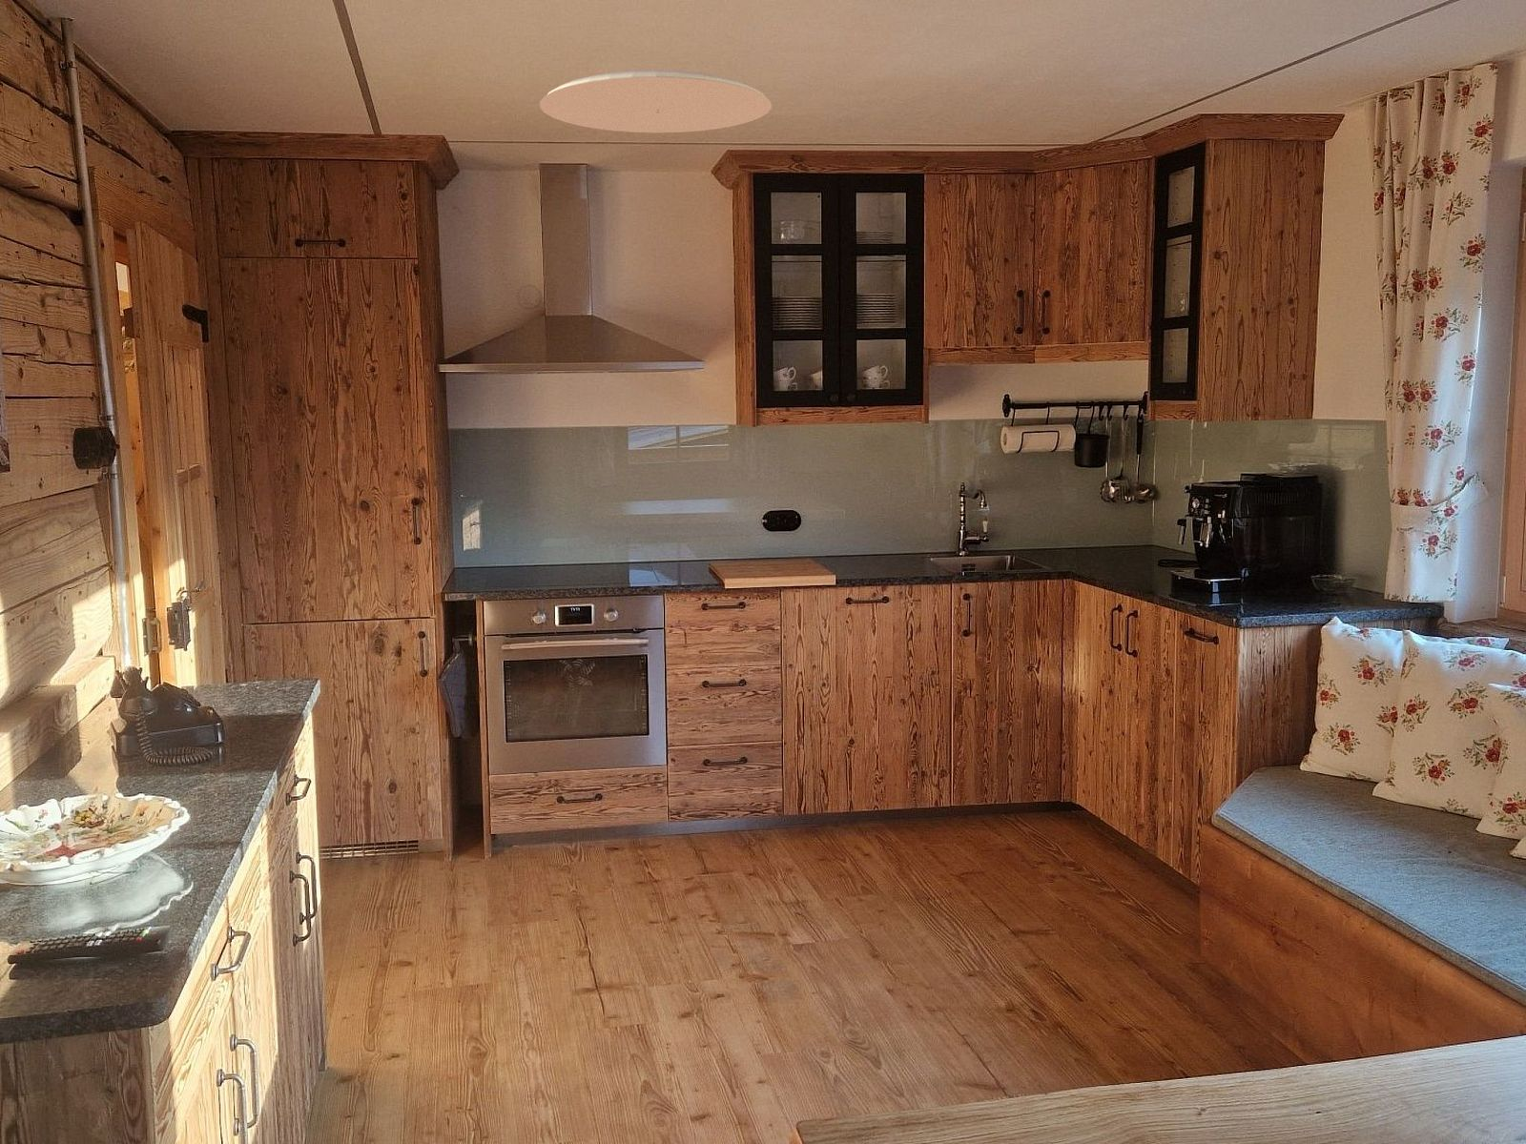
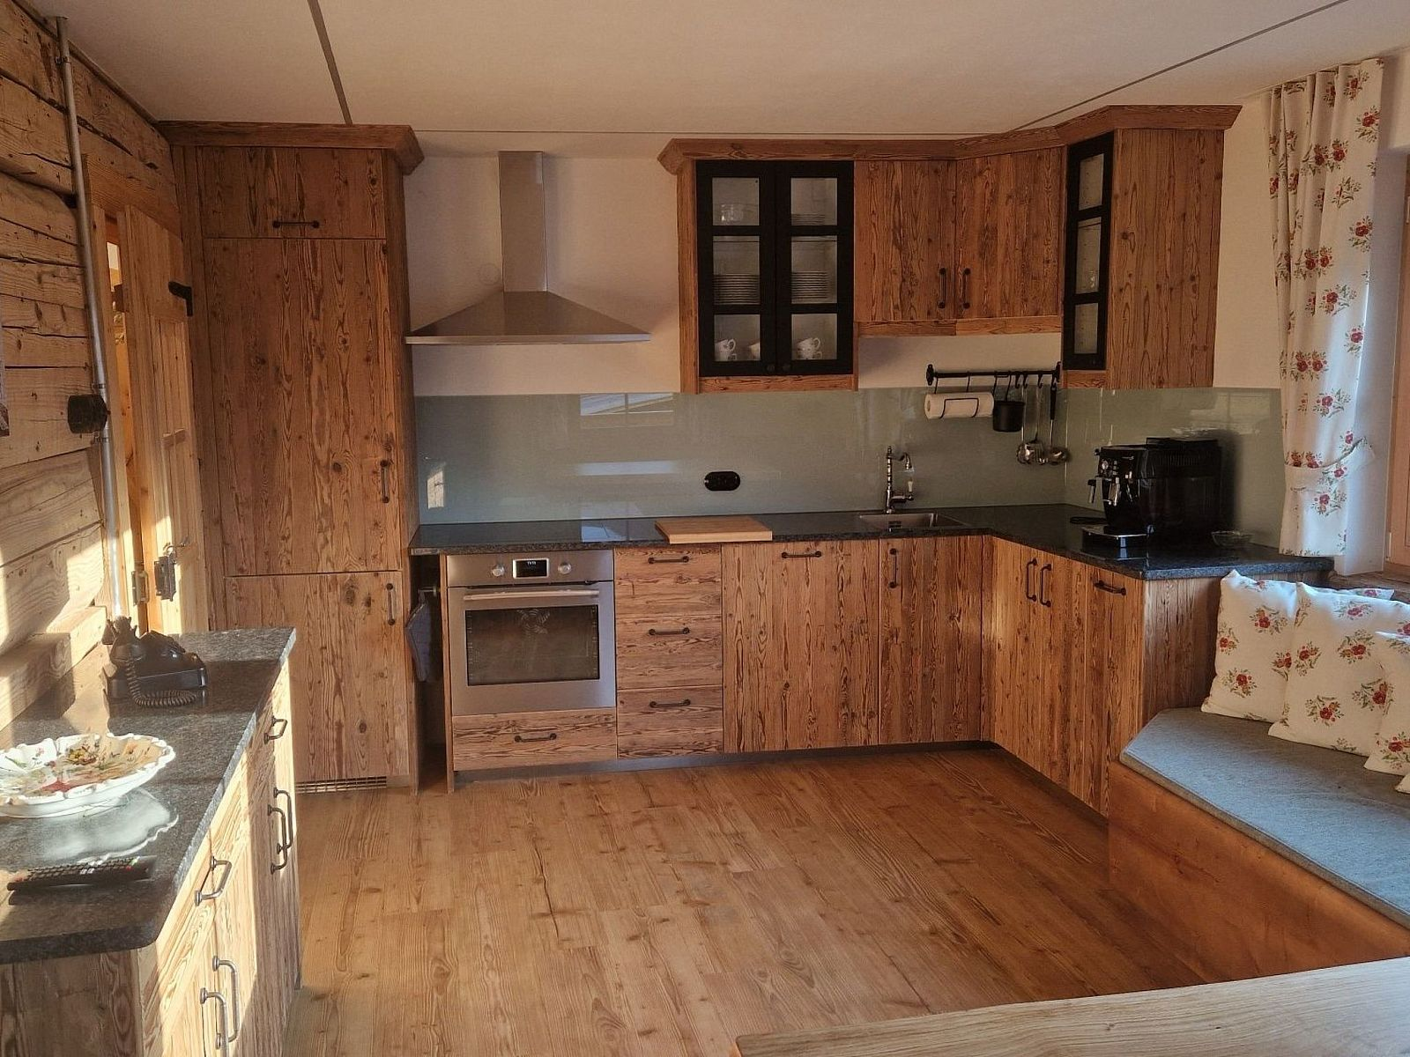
- ceiling lamp (655, 99)
